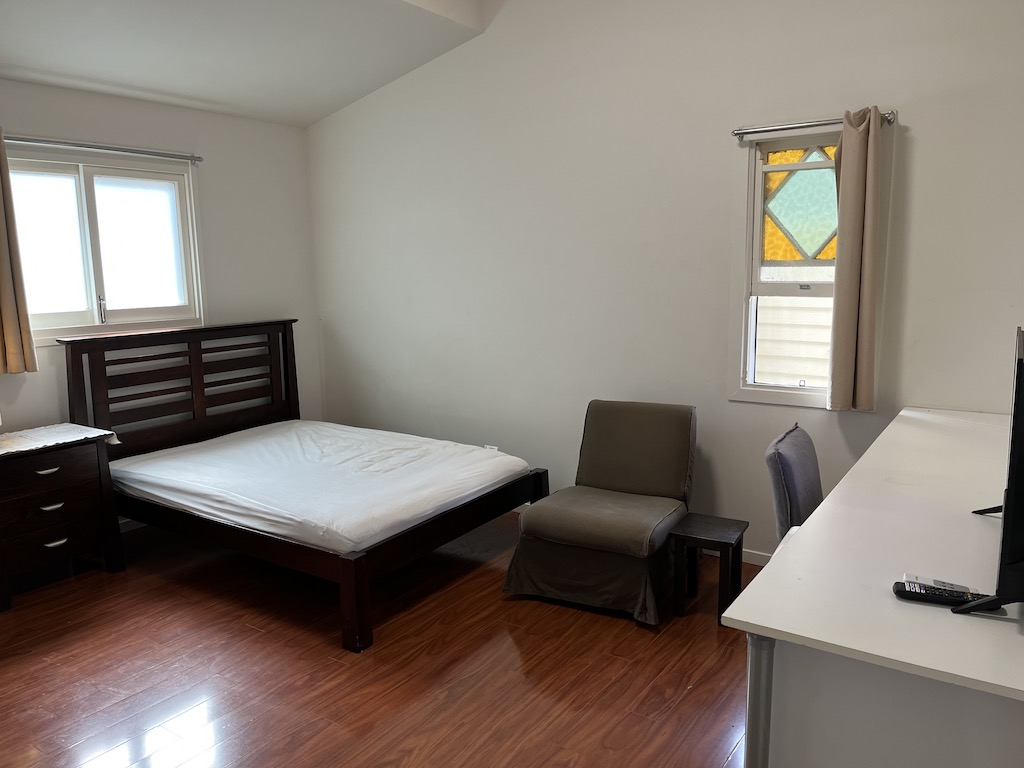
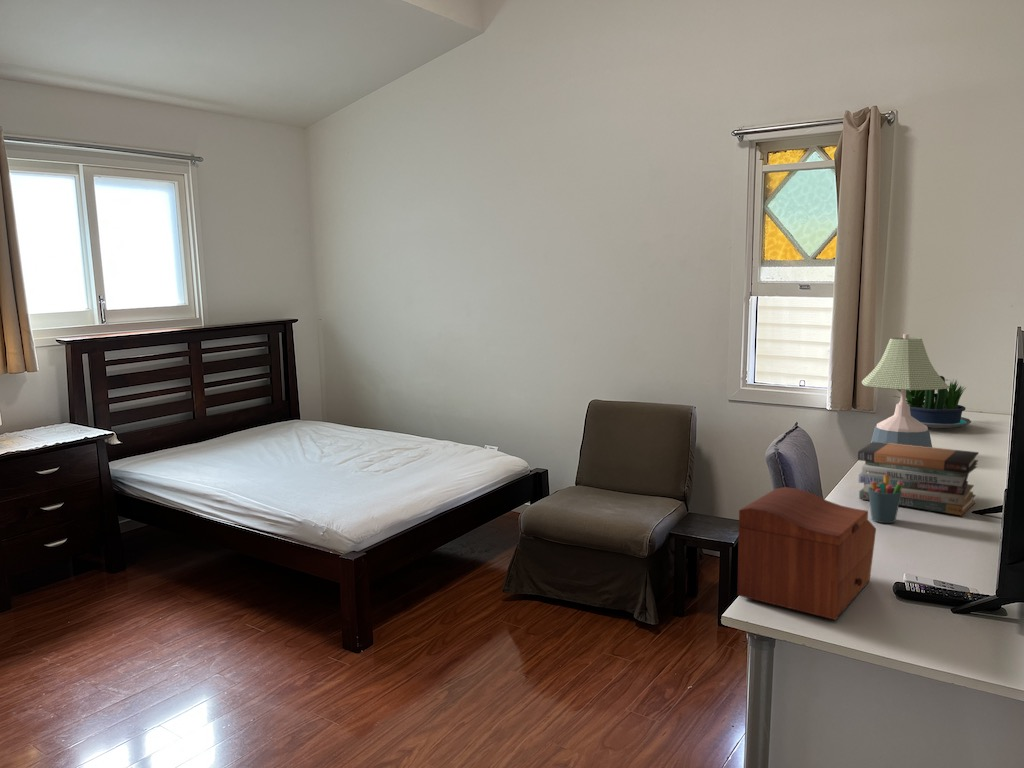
+ sewing box (811, 542)
+ potted plant (927, 398)
+ pen holder (884, 496)
+ book stack (915, 476)
+ desk lamp (903, 395)
